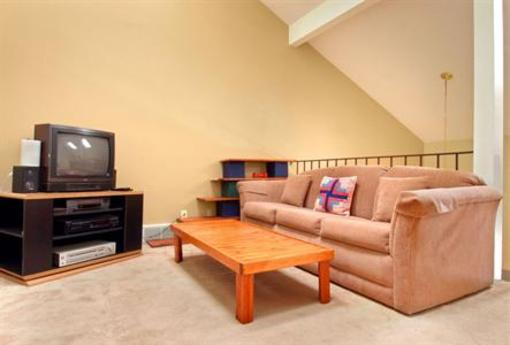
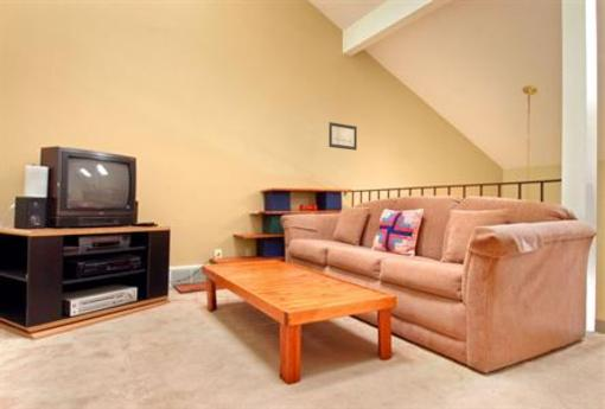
+ wall art (343, 136)
